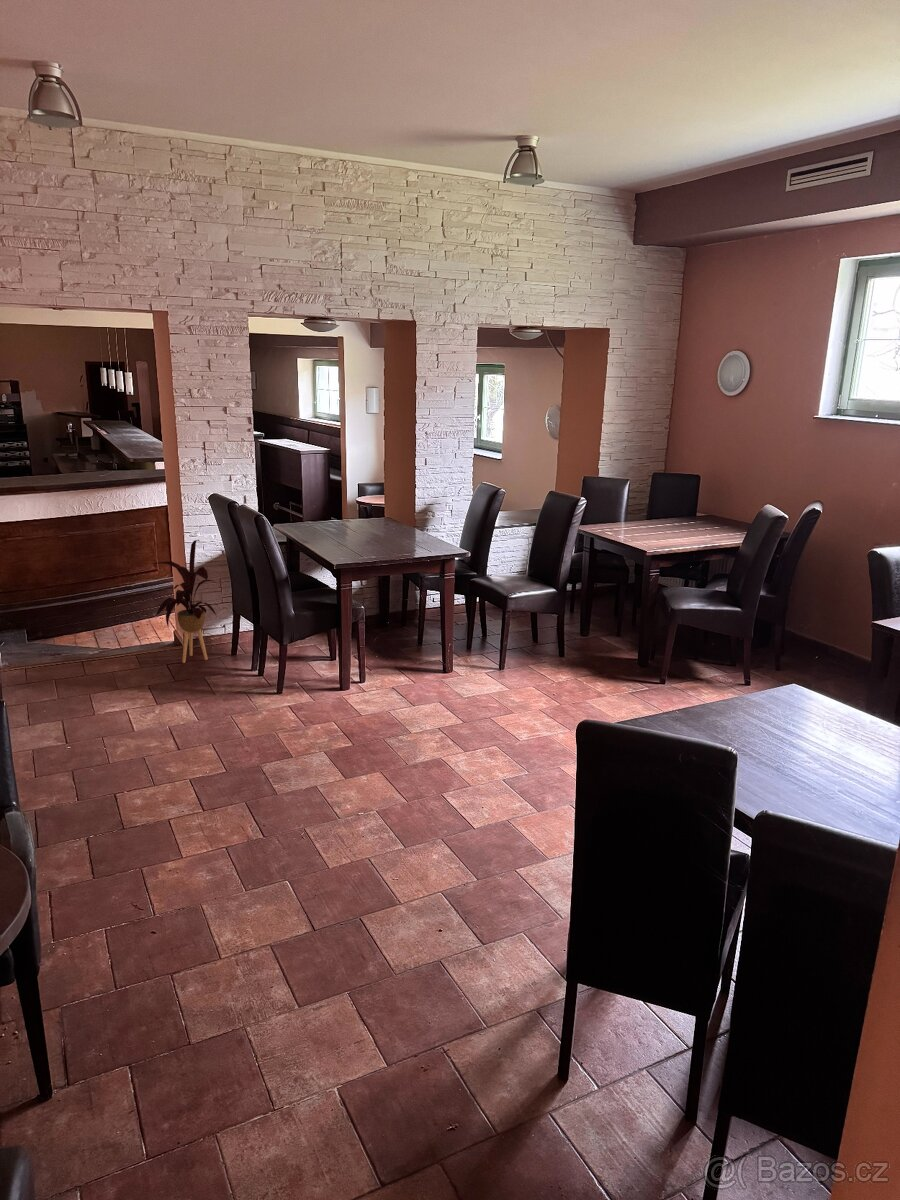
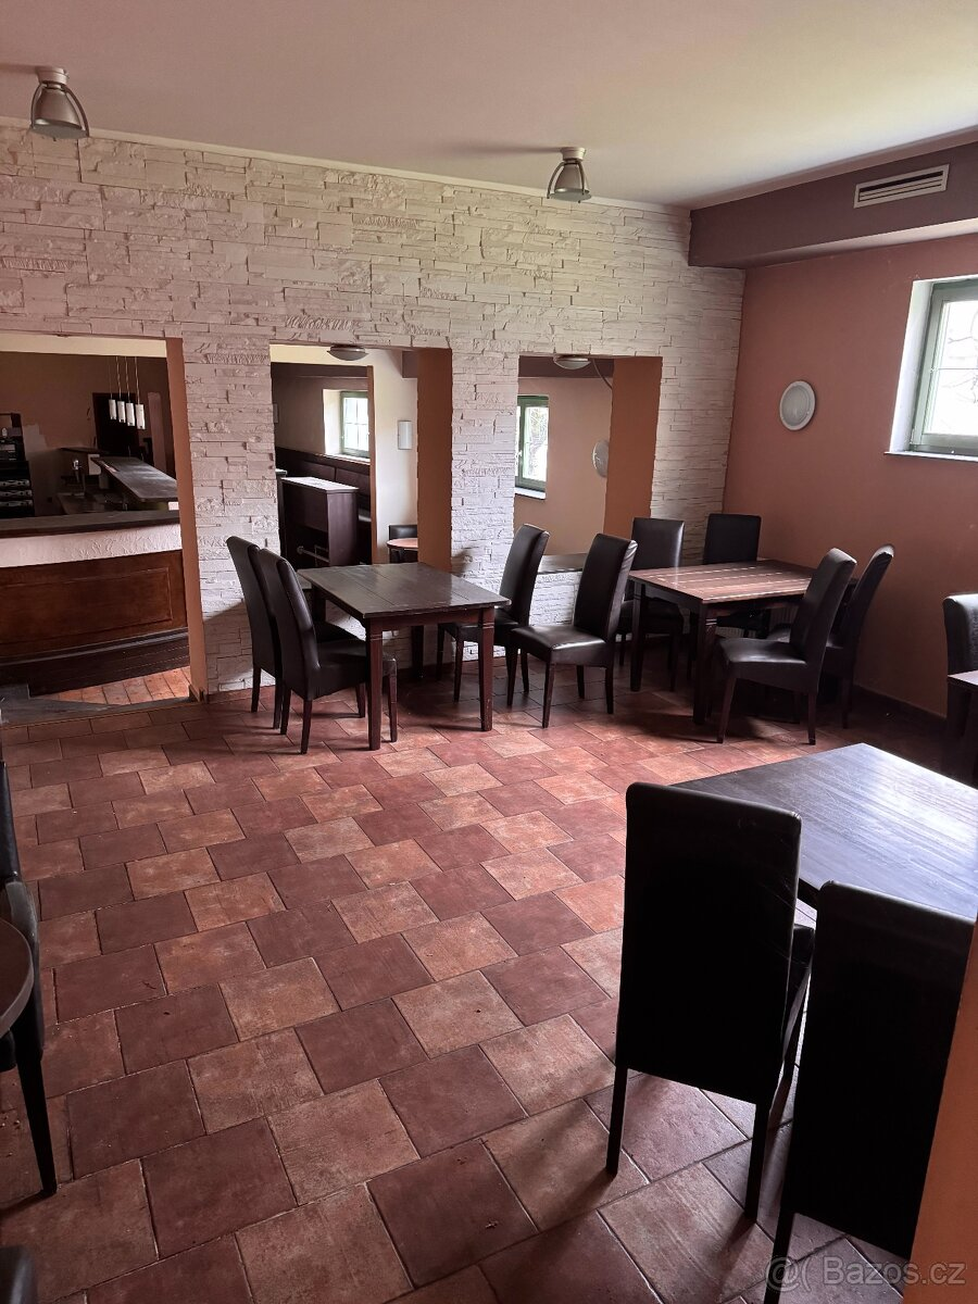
- house plant (184, 601)
